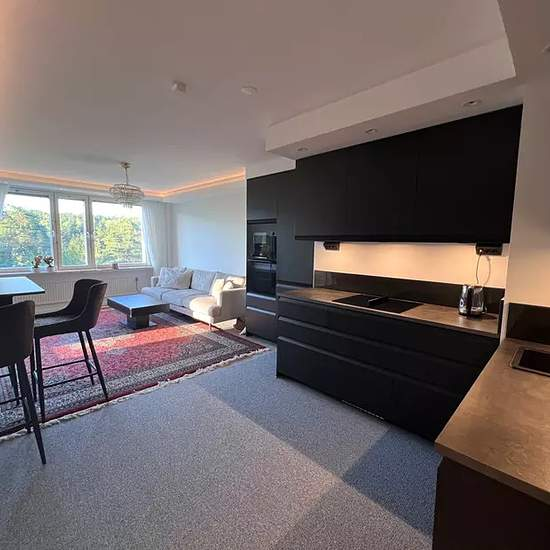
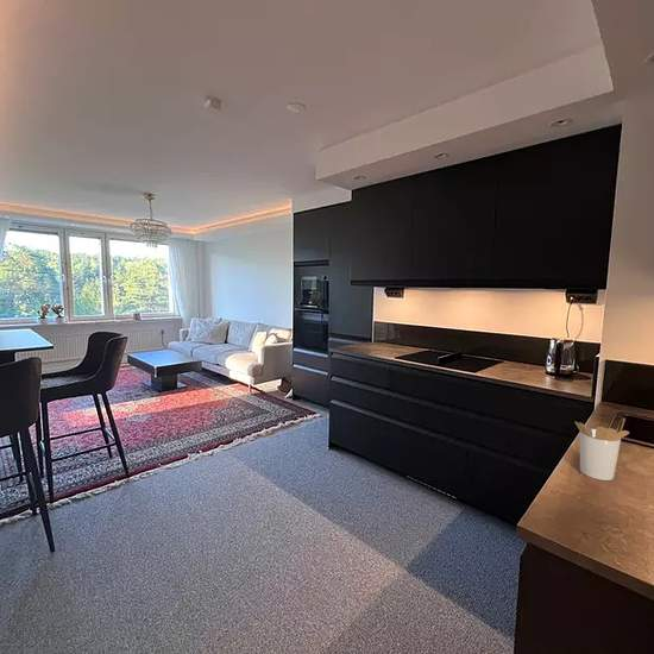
+ utensil holder (602, 447)
